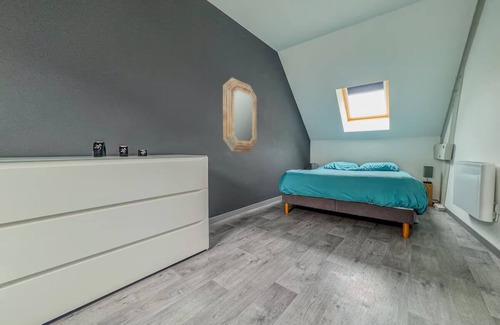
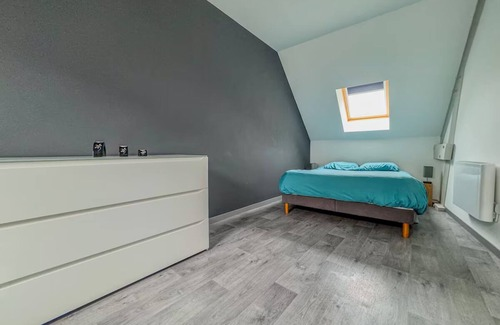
- home mirror (242, 116)
